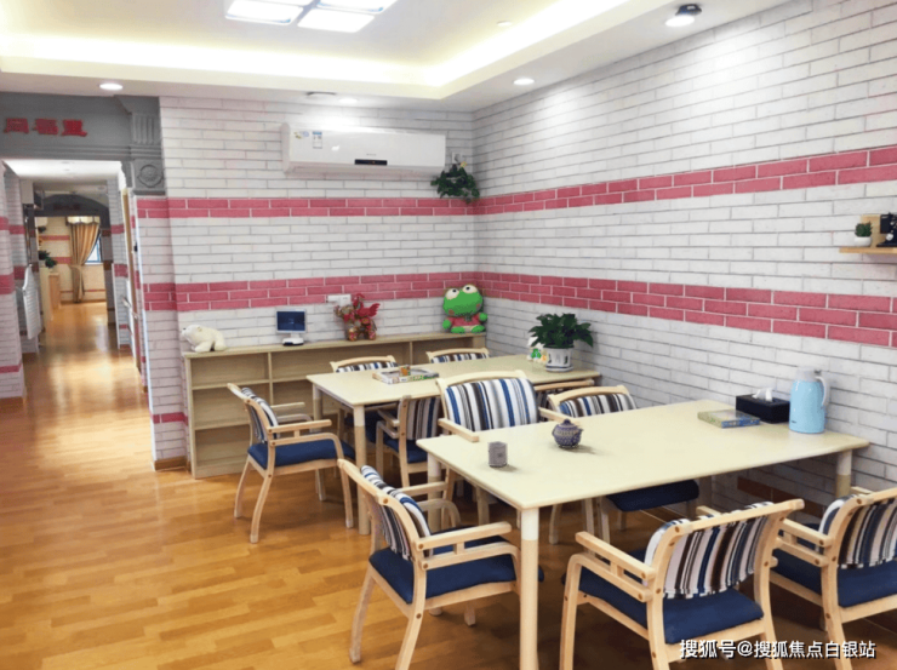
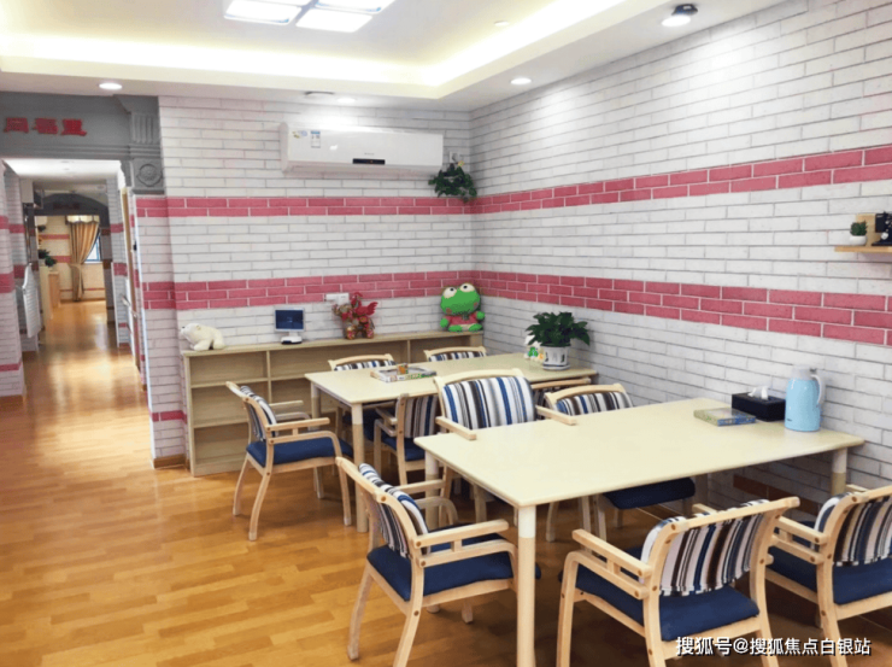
- cup (496, 453)
- teapot (567, 431)
